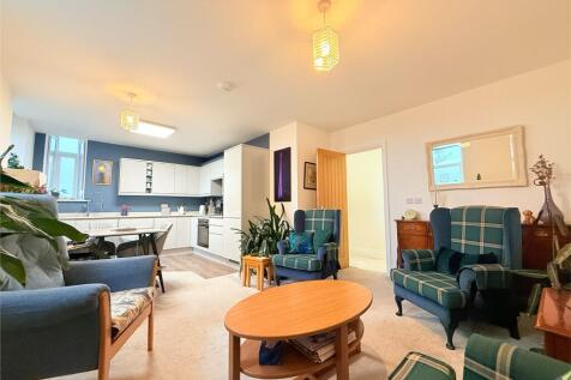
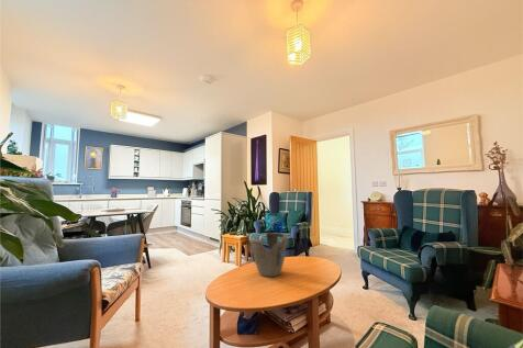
+ decorative bowl (270, 254)
